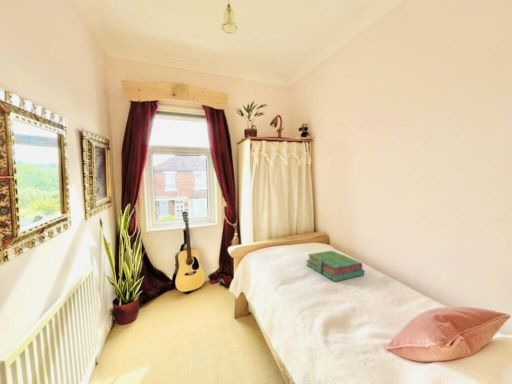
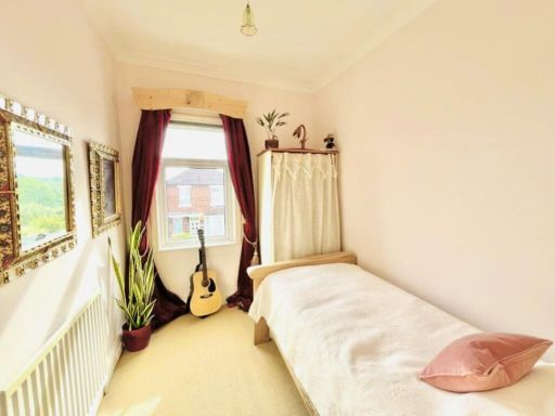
- stack of books (333, 263)
